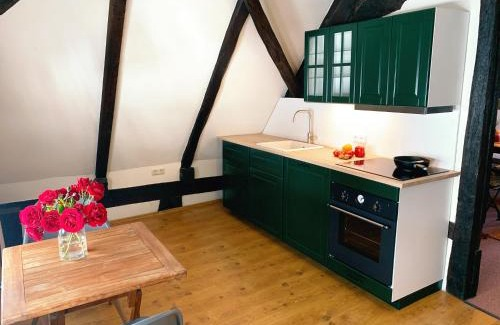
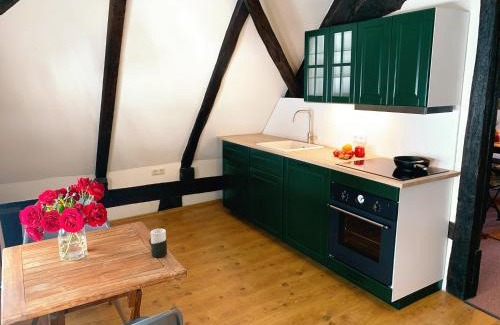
+ cup (156, 242)
